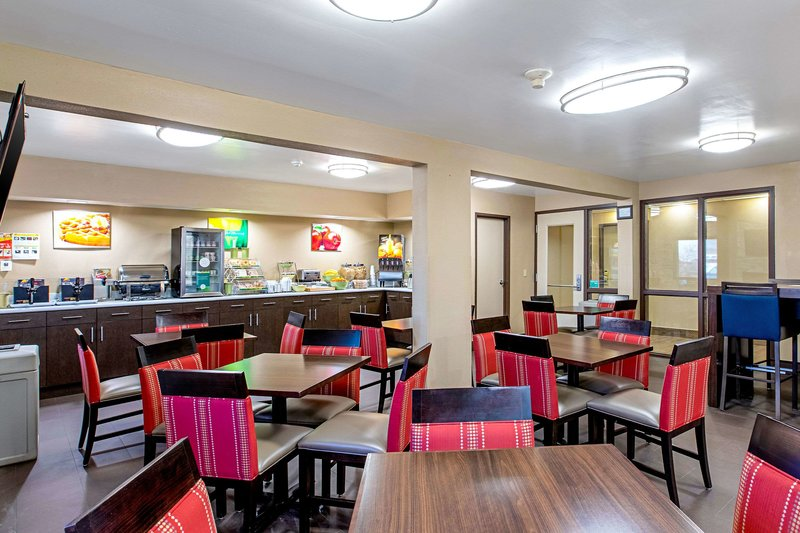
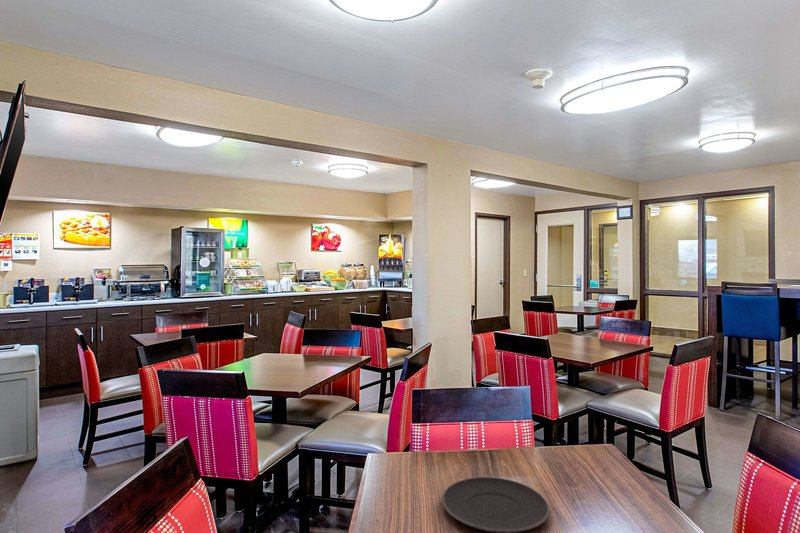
+ plate (494, 504)
